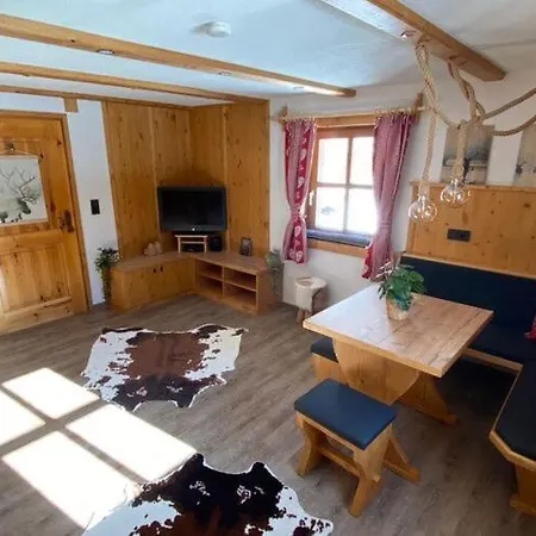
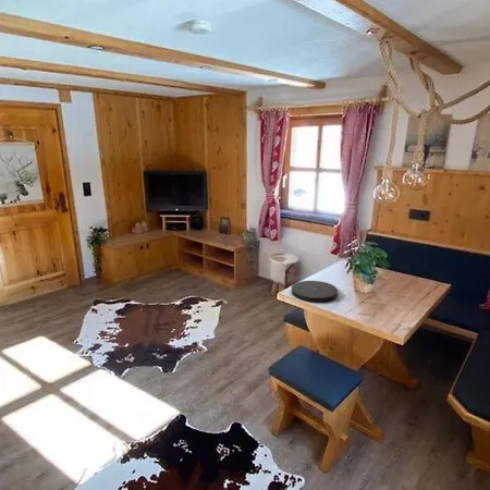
+ plate (314, 291)
